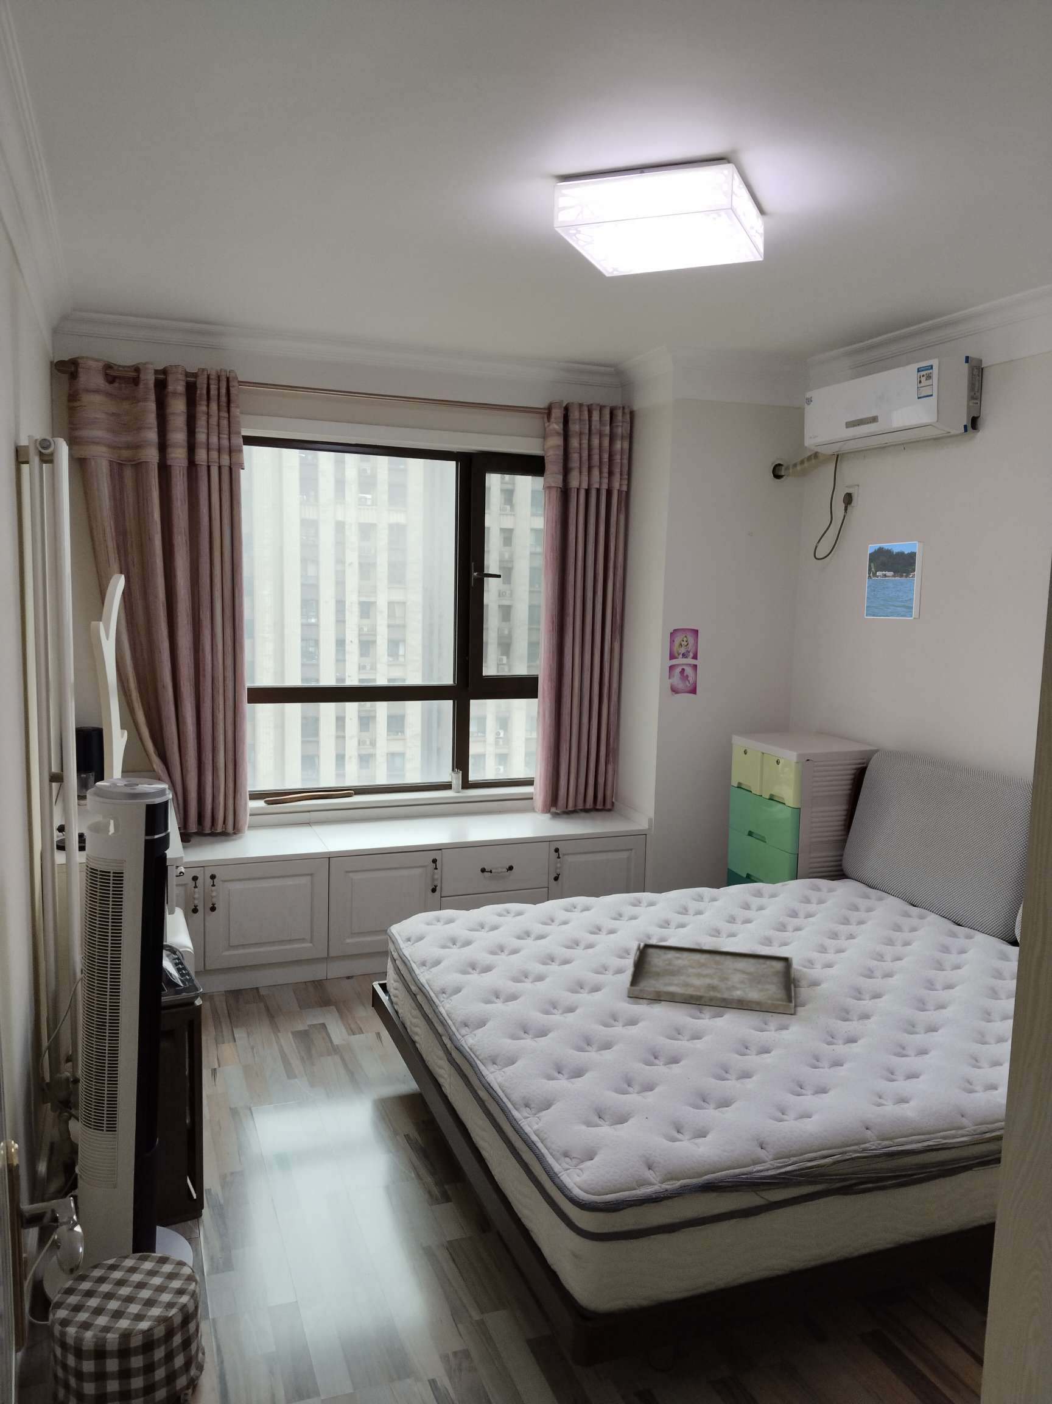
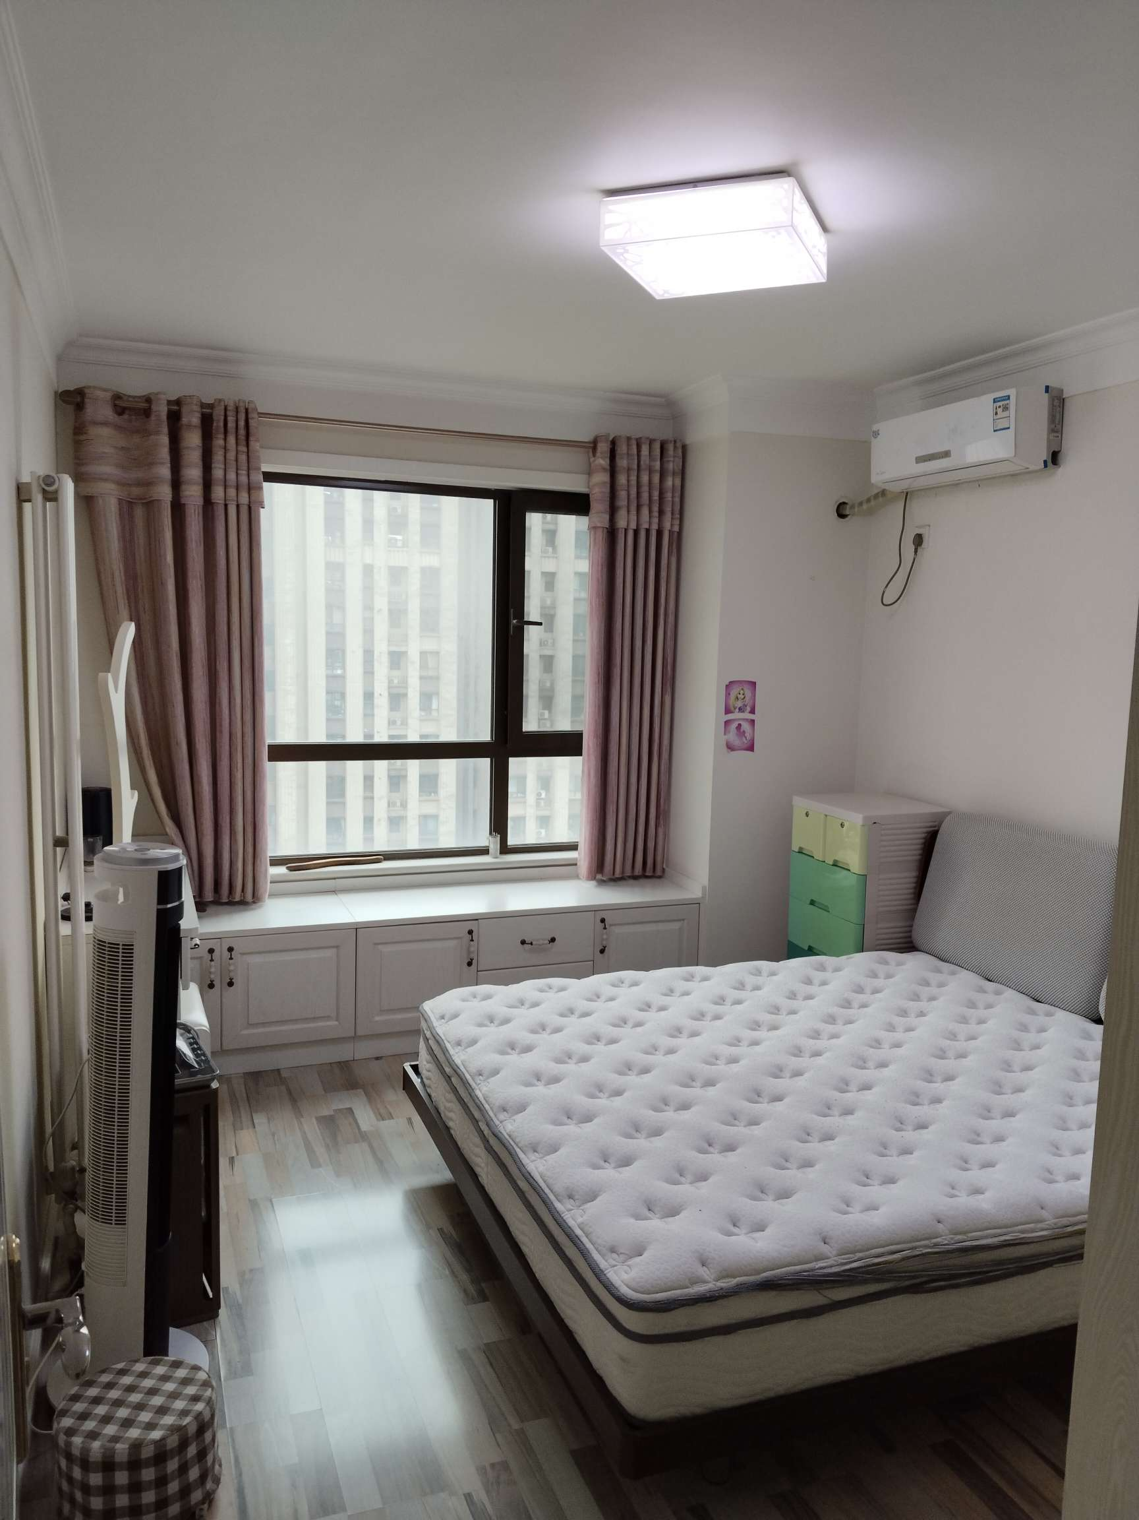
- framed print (893, 580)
- serving tray (713, 967)
